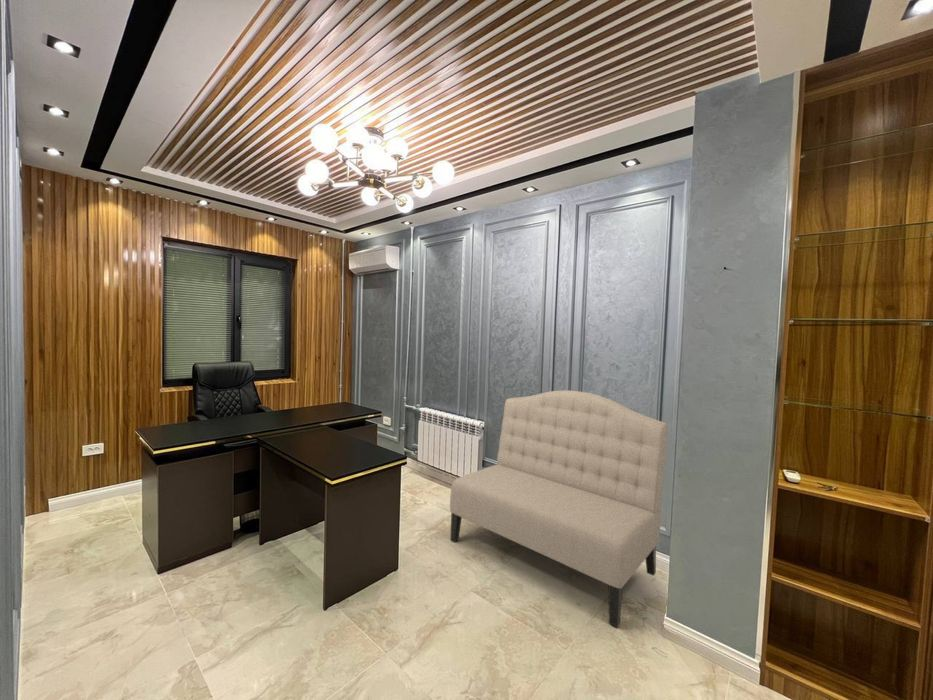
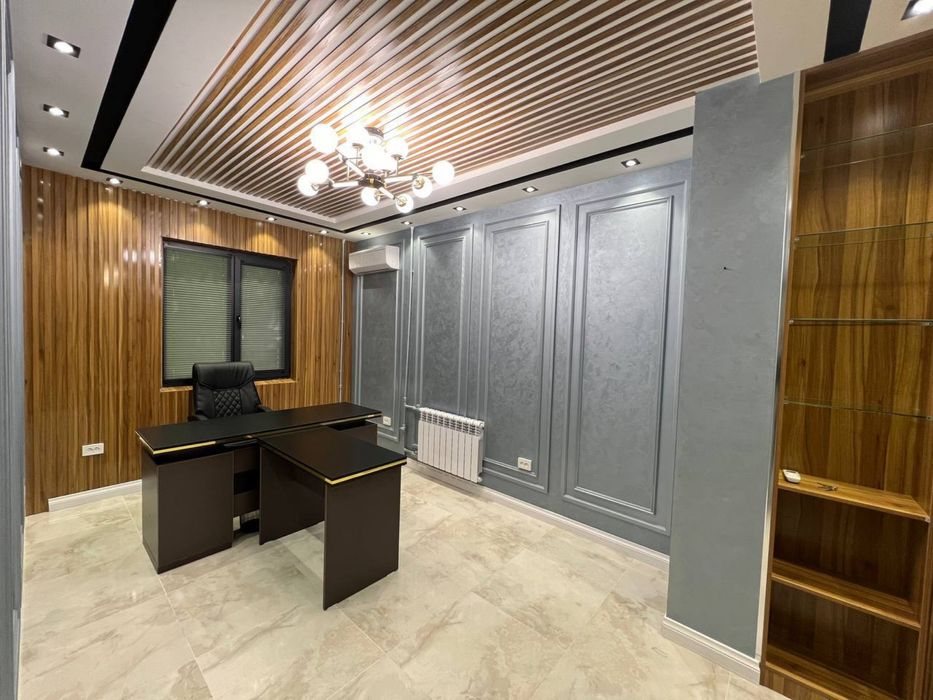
- sofa (552, 475)
